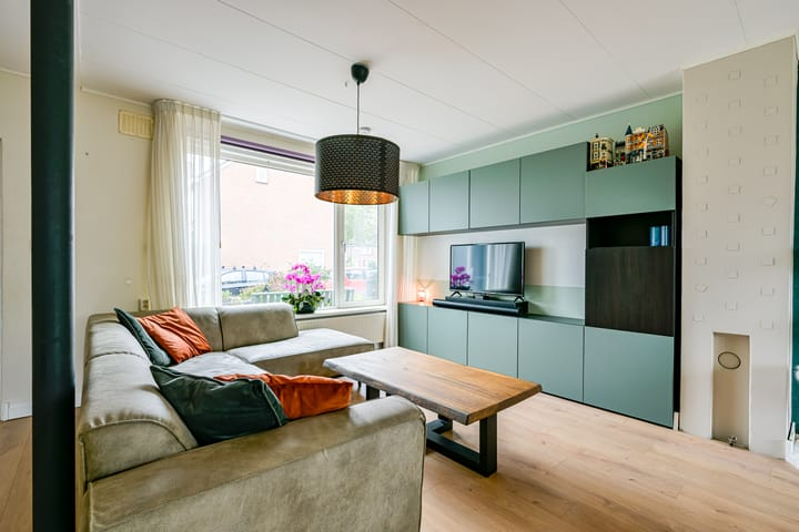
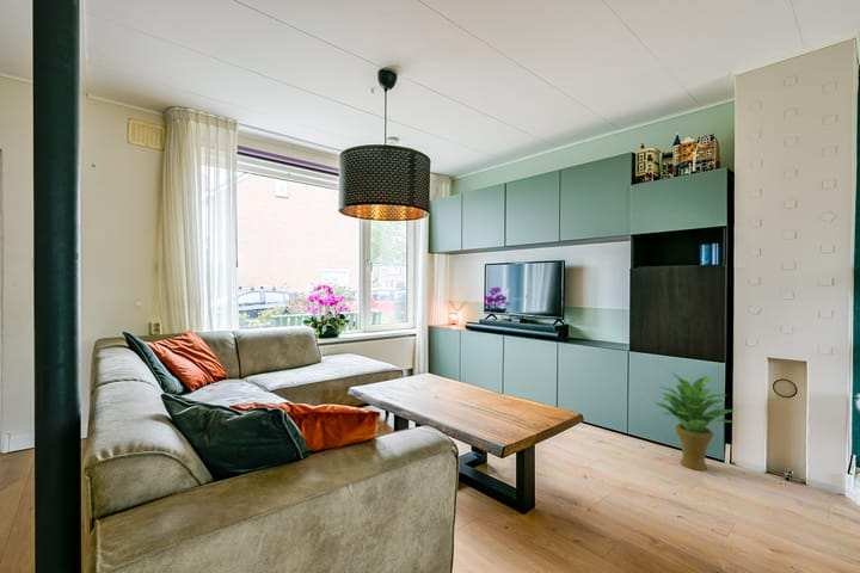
+ potted plant (694, 419)
